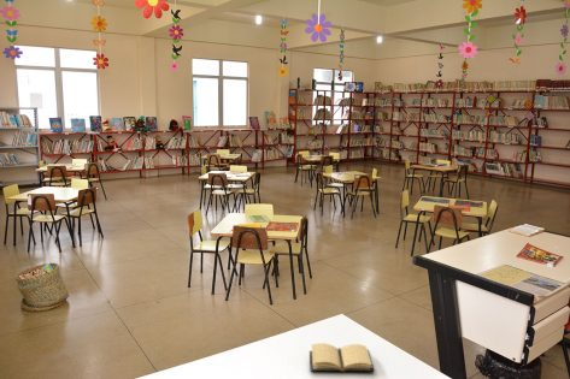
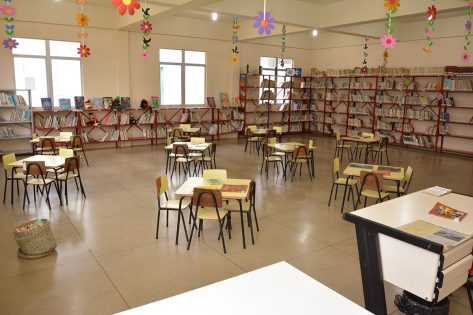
- book (340, 357)
